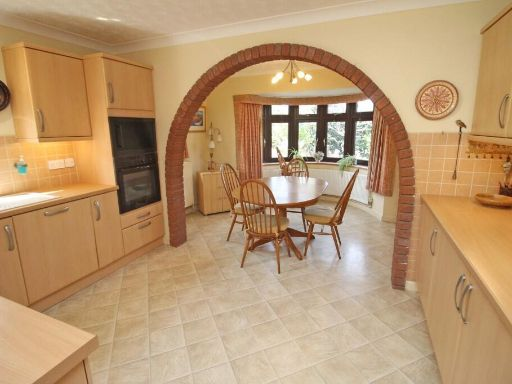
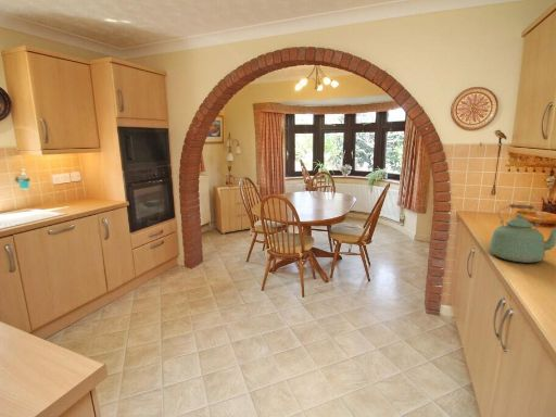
+ kettle (523, 231)
